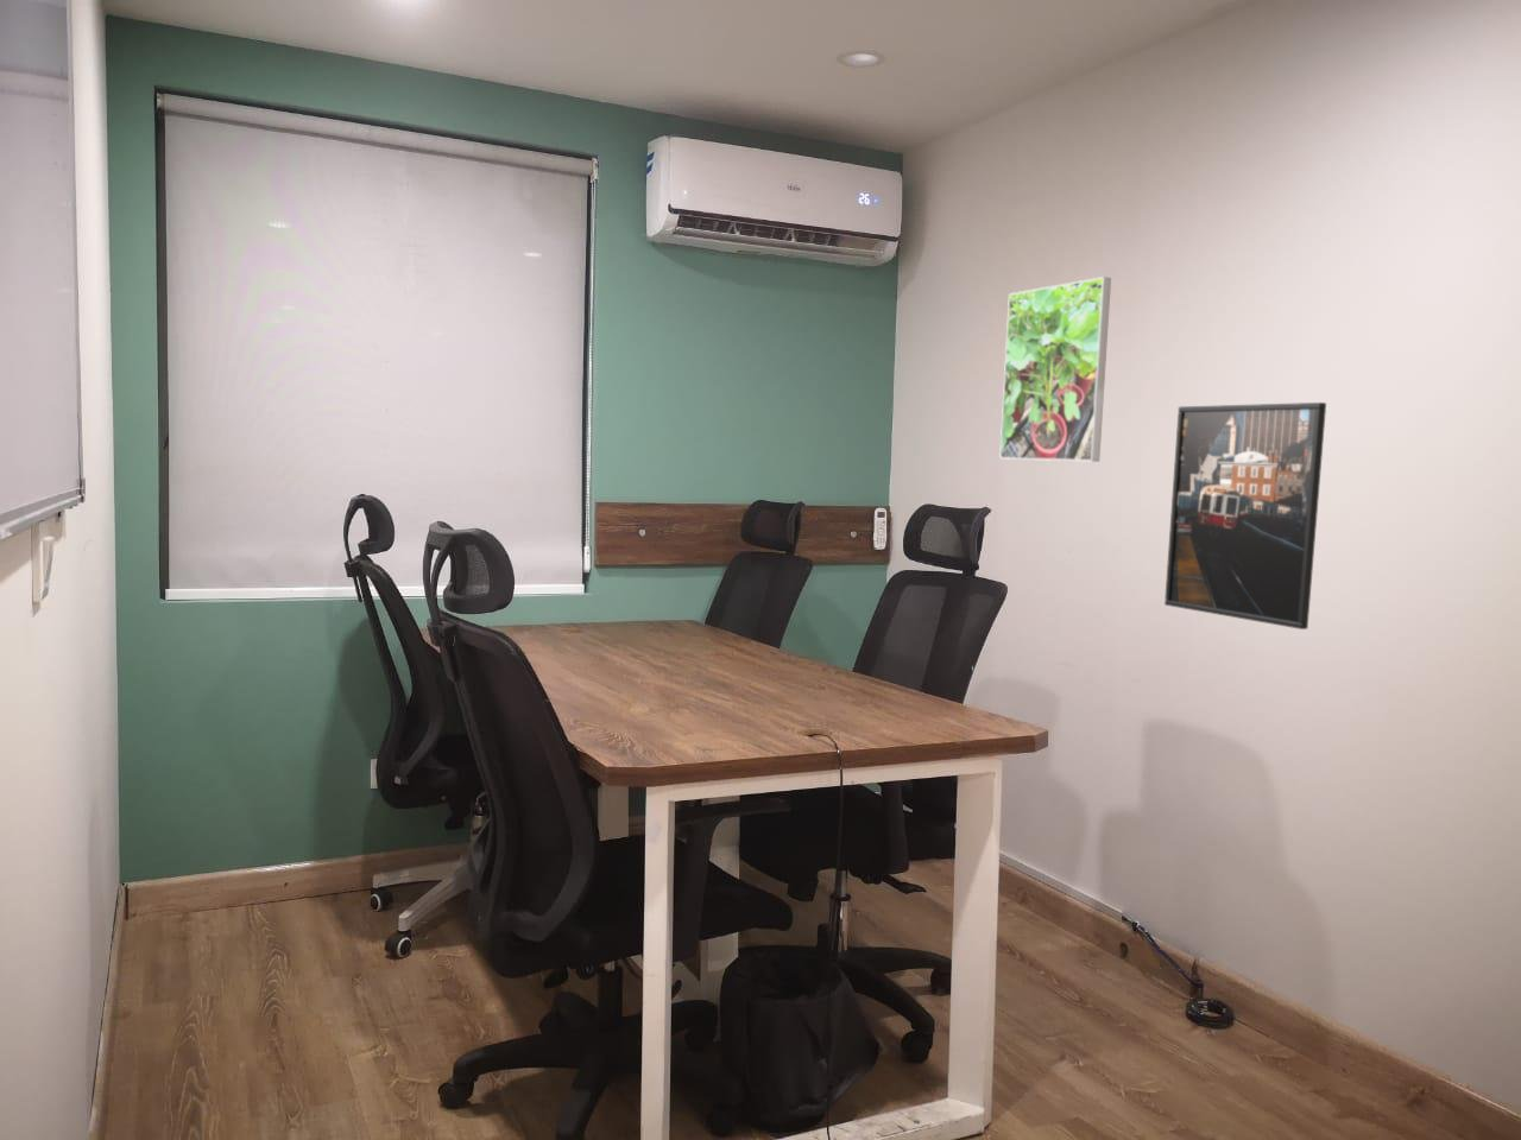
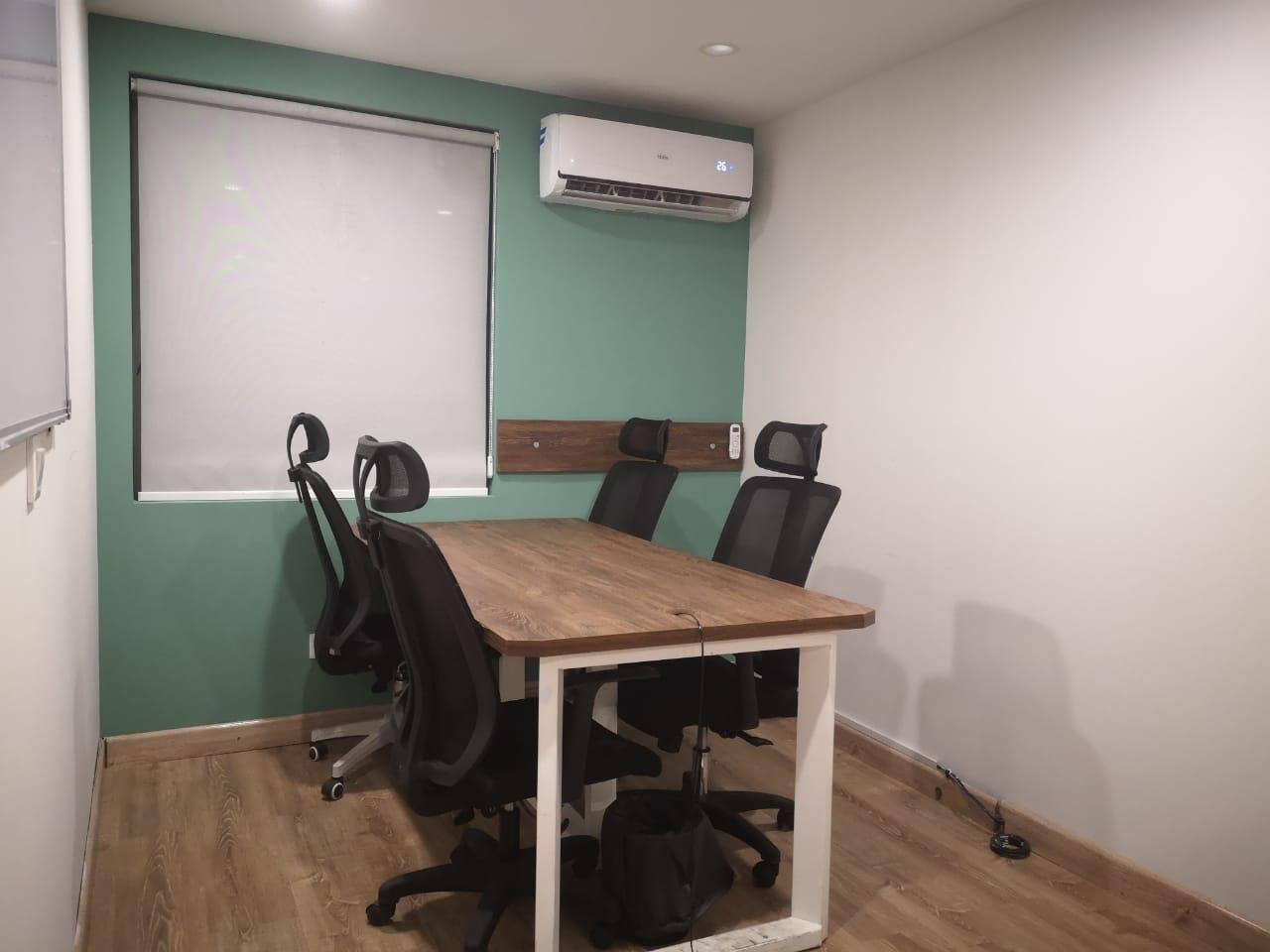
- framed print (1052, 372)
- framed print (1240, 510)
